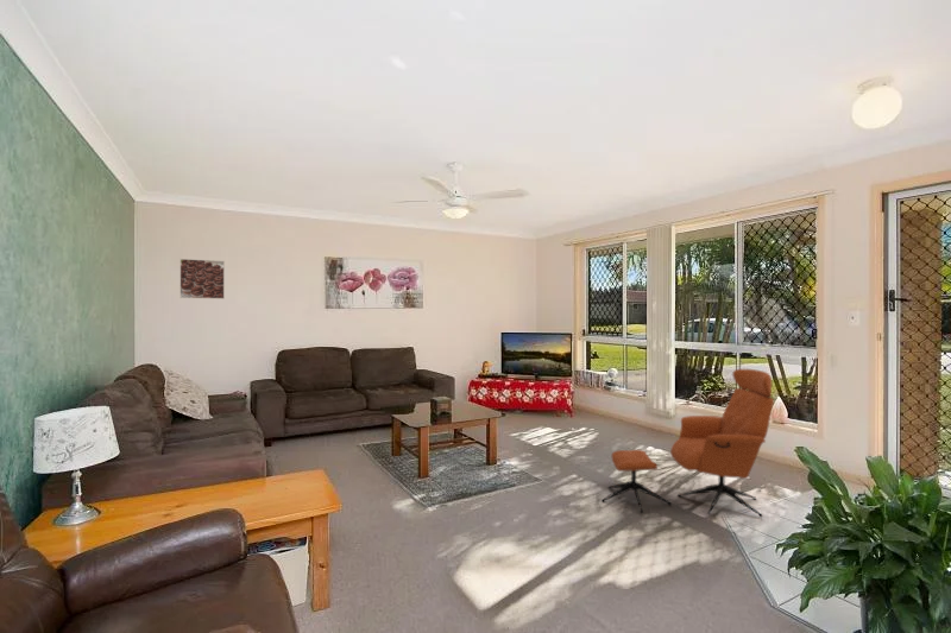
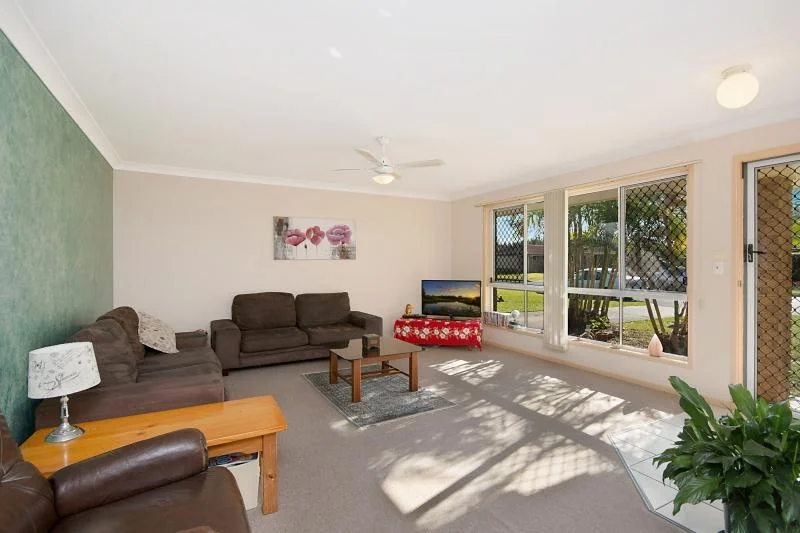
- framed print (202, 279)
- armchair (680, 435)
